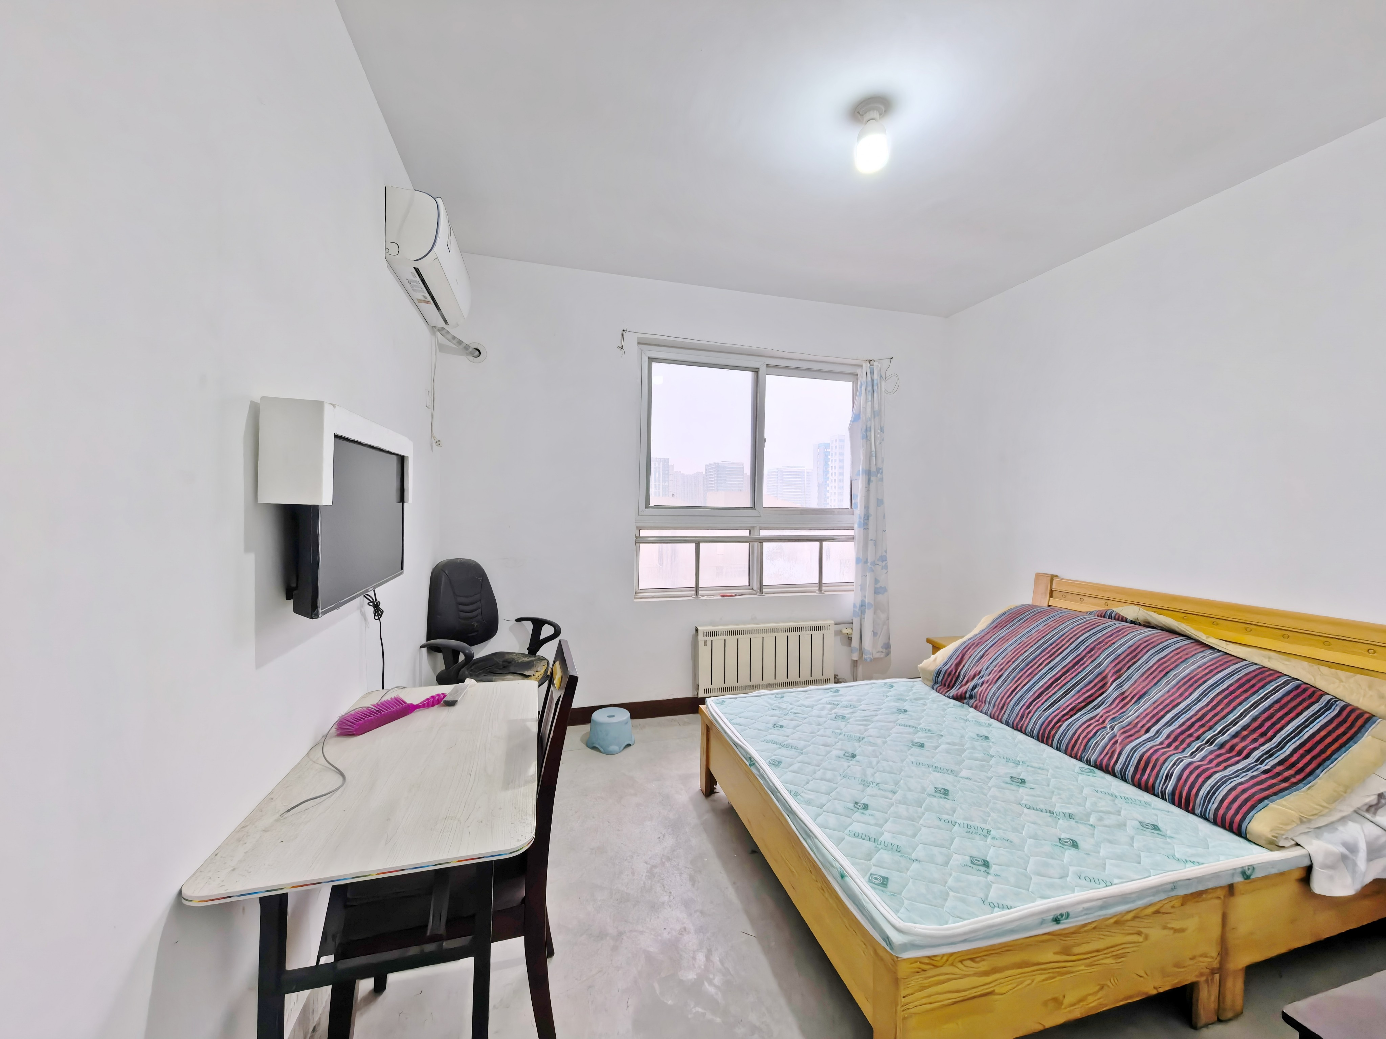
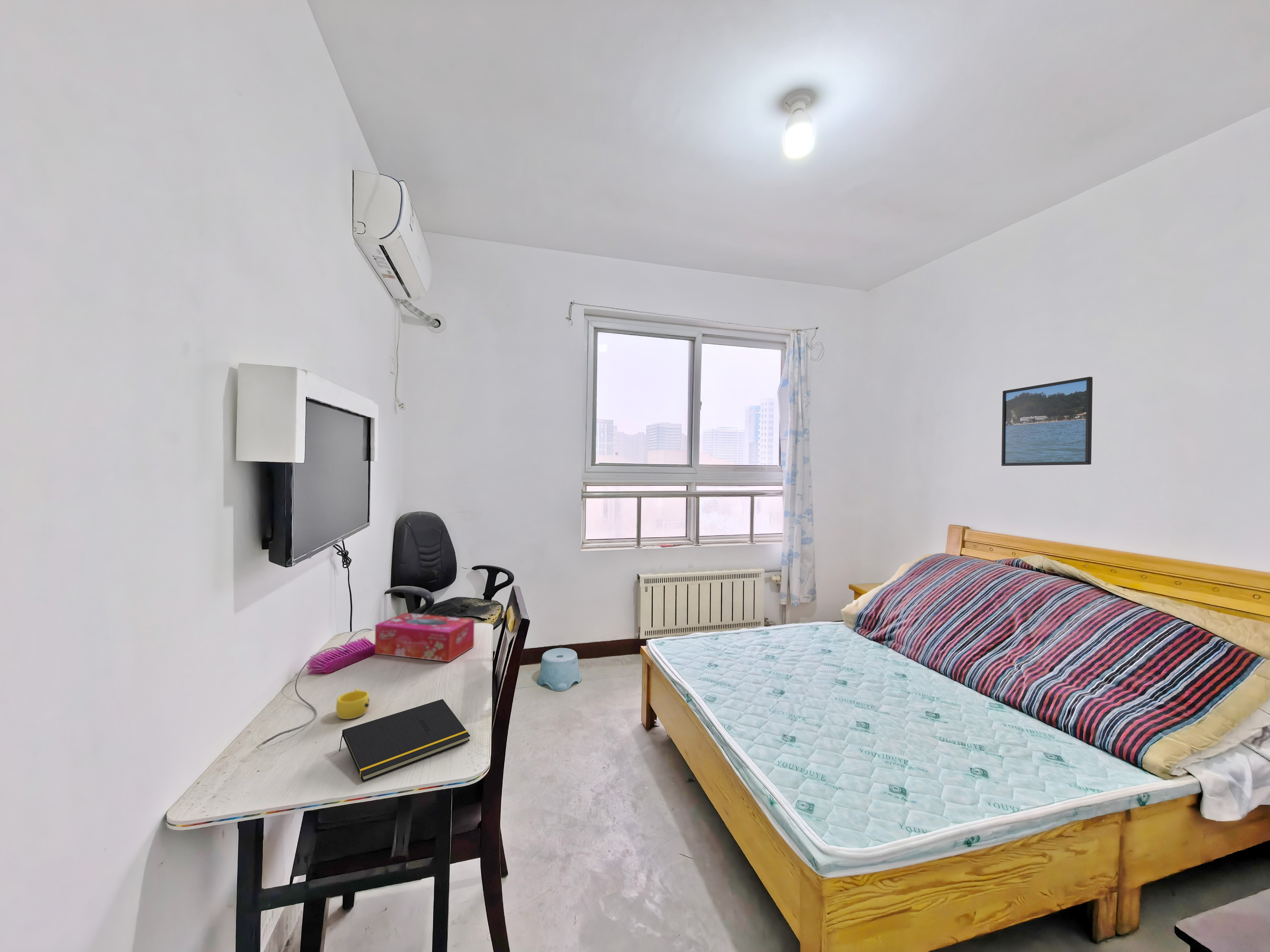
+ cup (354, 703)
+ tissue box (426, 636)
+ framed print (1043, 425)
+ notepad (407, 735)
